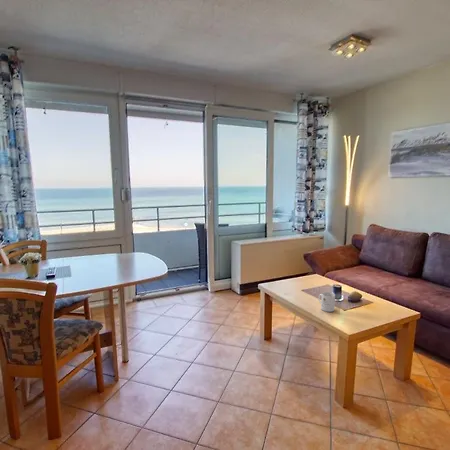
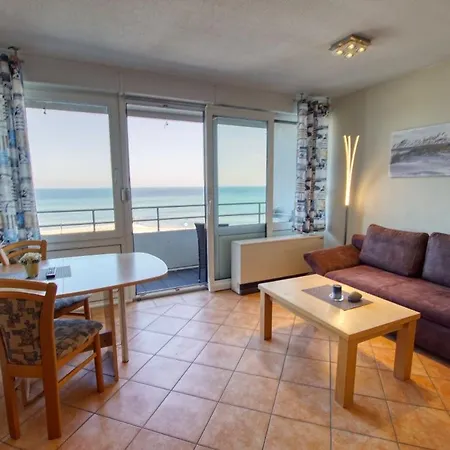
- mug (325, 300)
